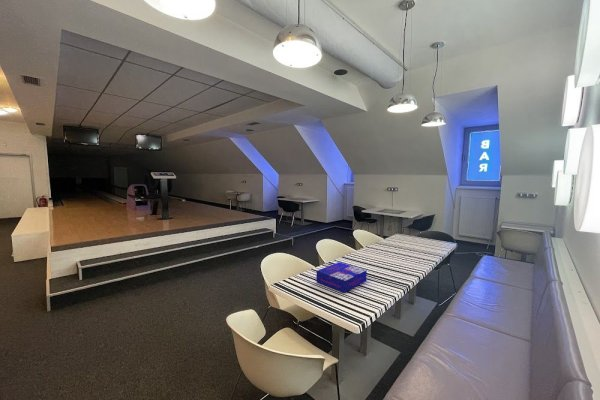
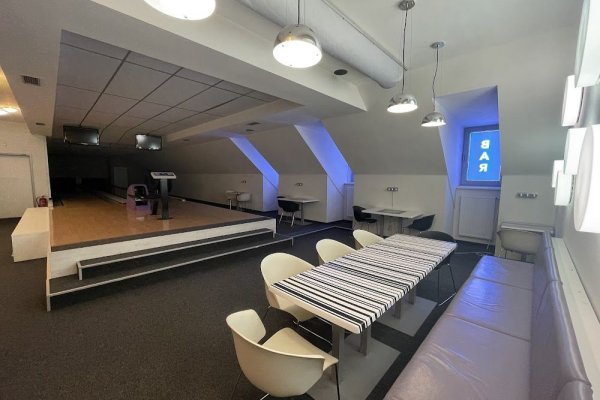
- board game (341, 275)
